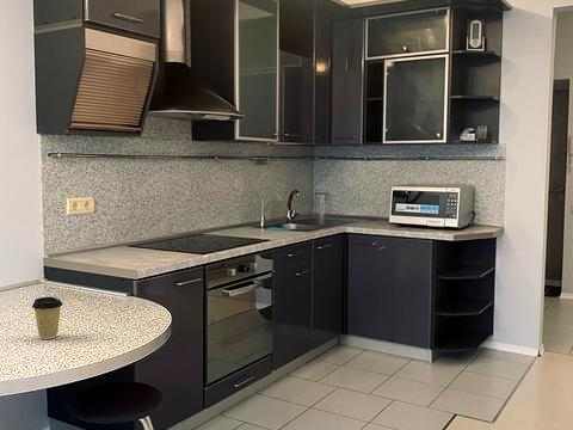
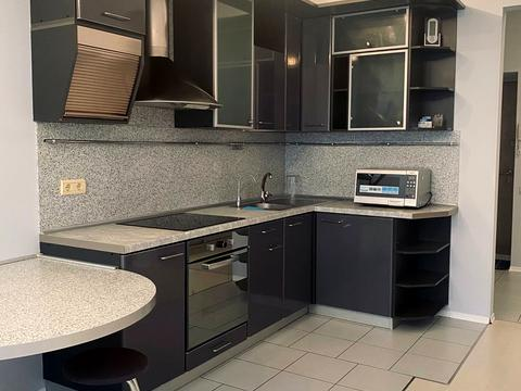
- coffee cup (48, 318)
